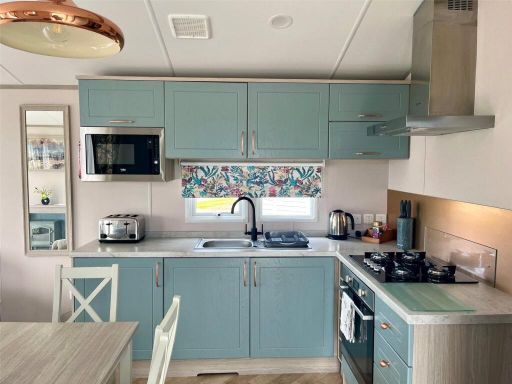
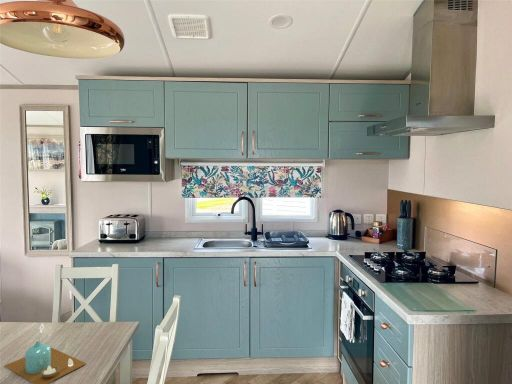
+ candle (45, 344)
